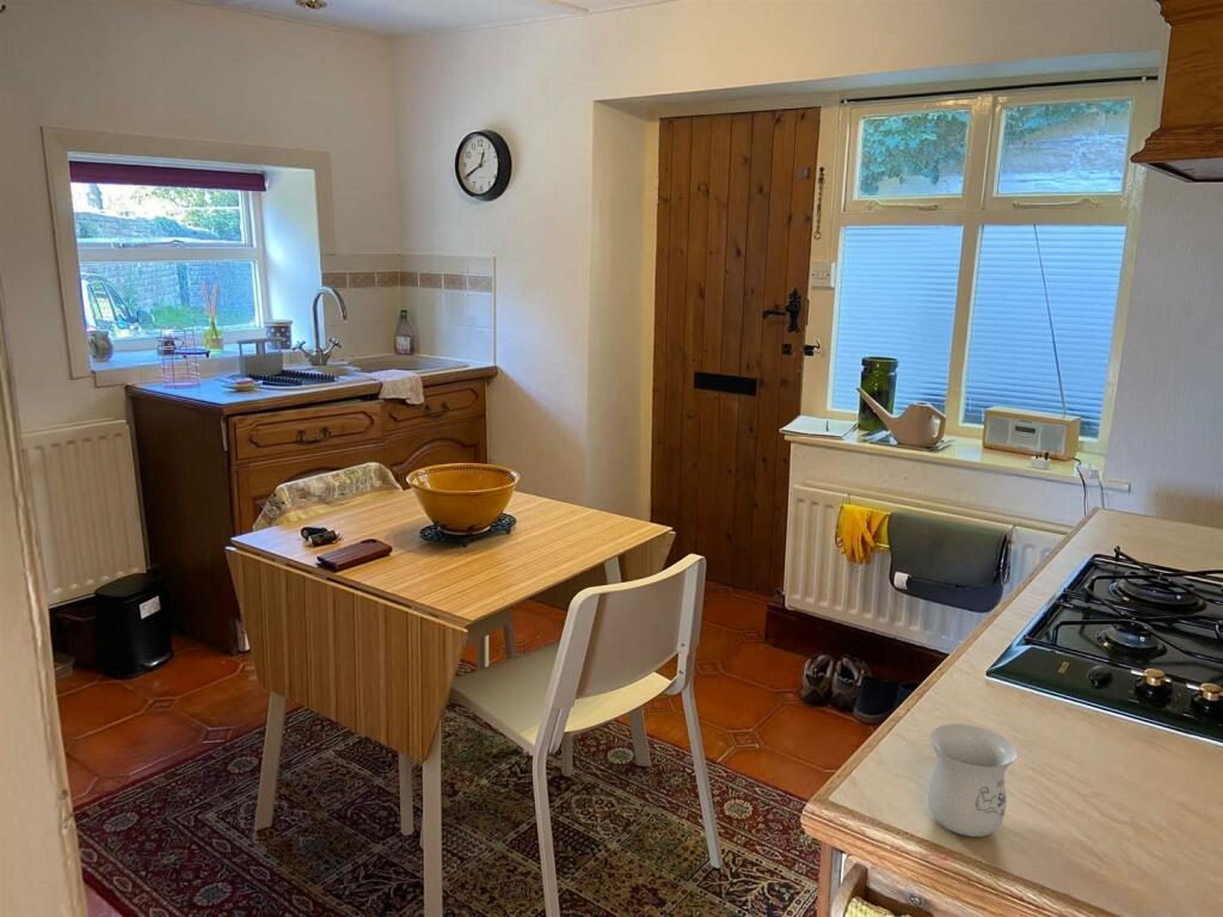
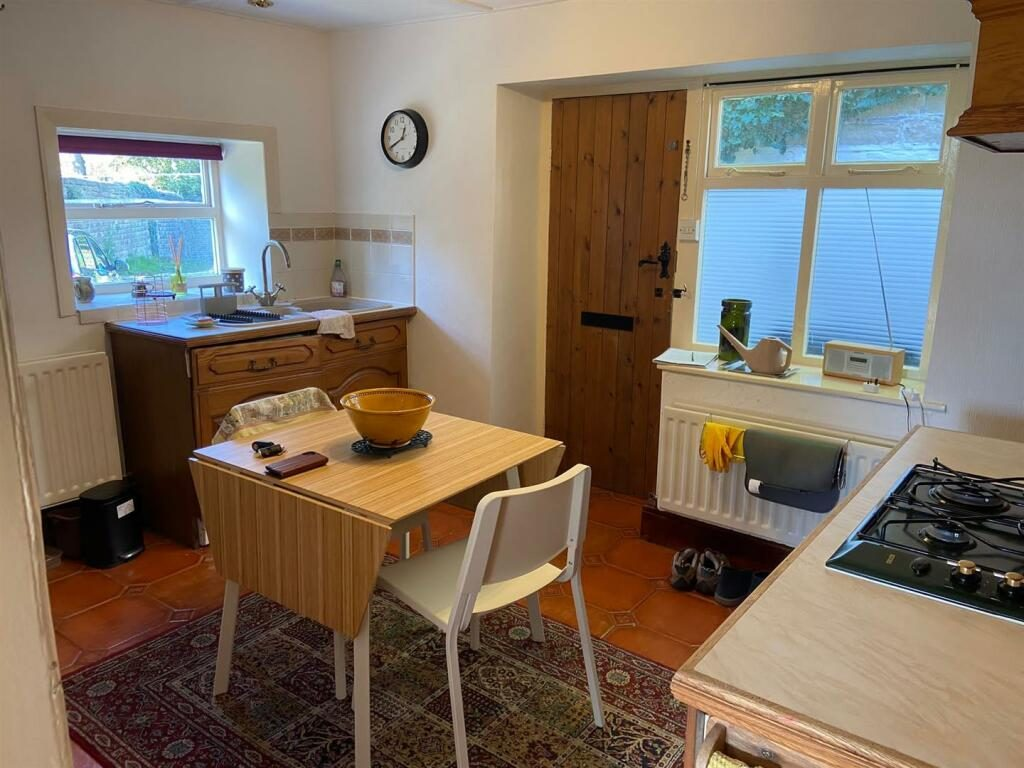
- mug (971, 775)
